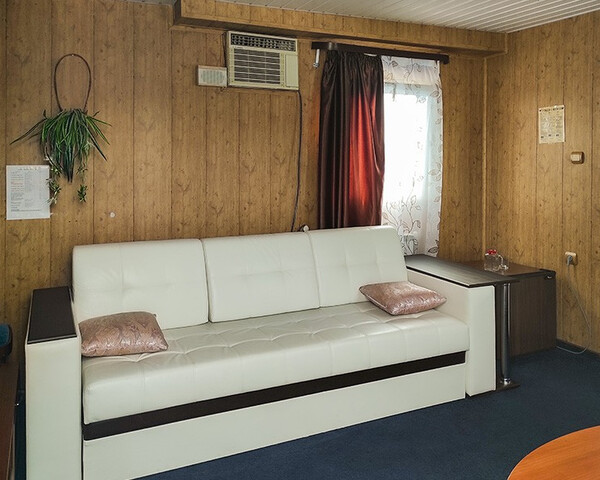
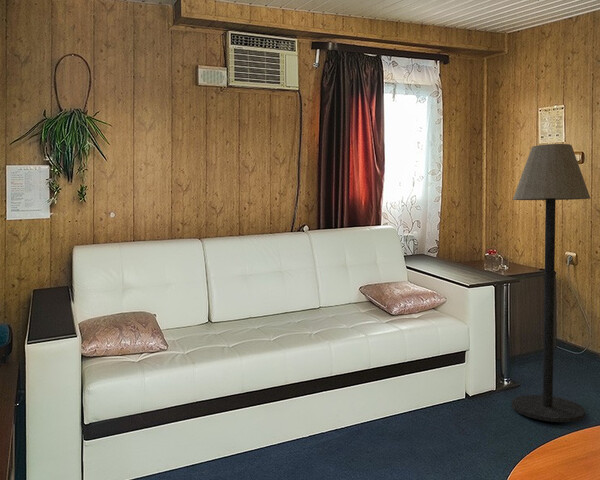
+ floor lamp (549, 279)
